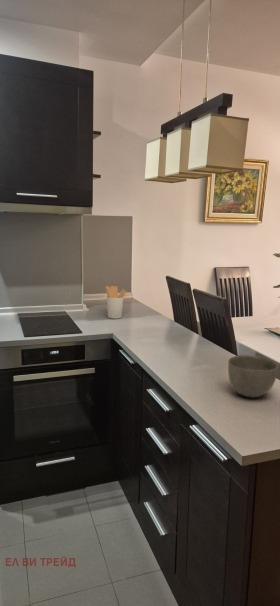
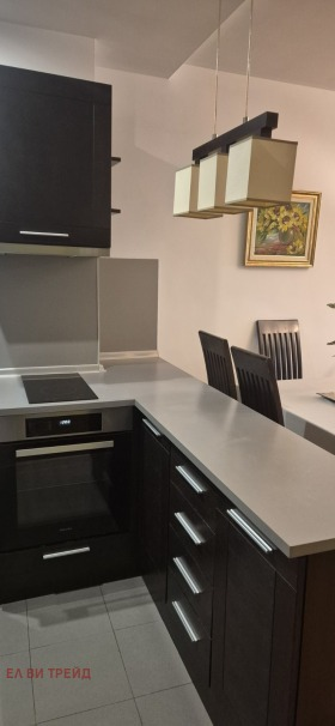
- bowl (251, 378)
- utensil holder (113, 301)
